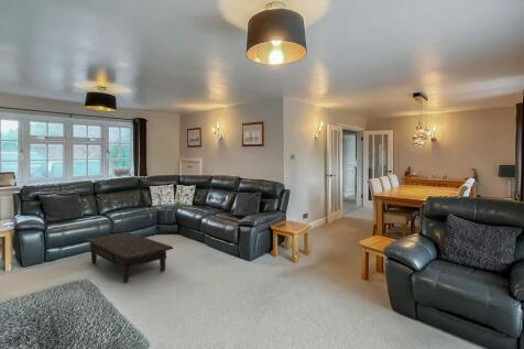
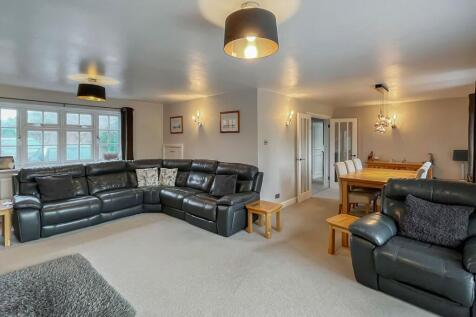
- coffee table (127, 254)
